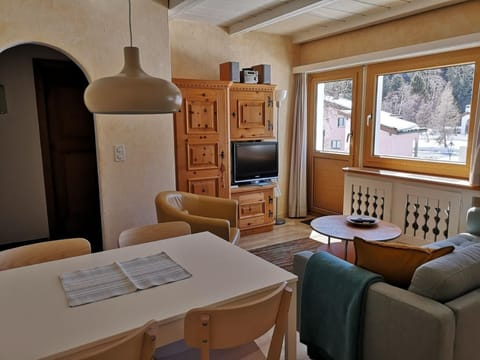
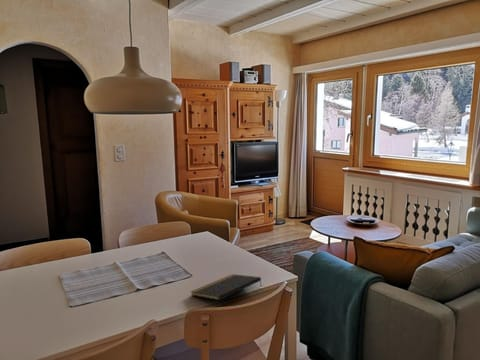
+ notepad (226, 286)
